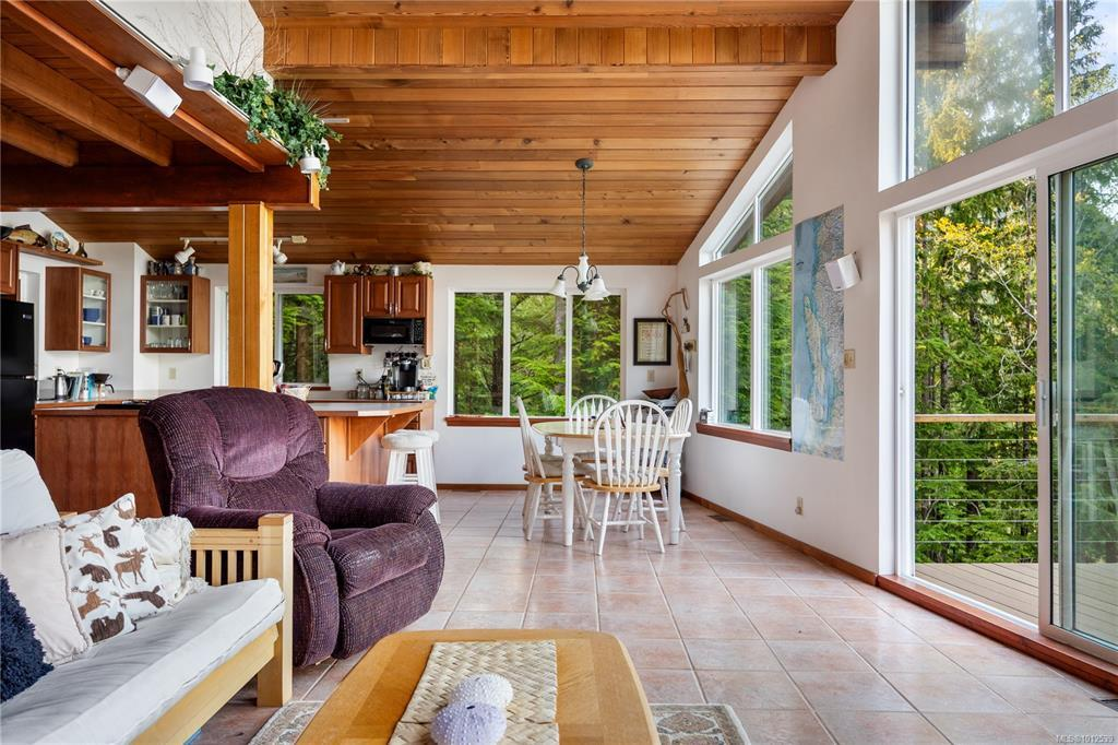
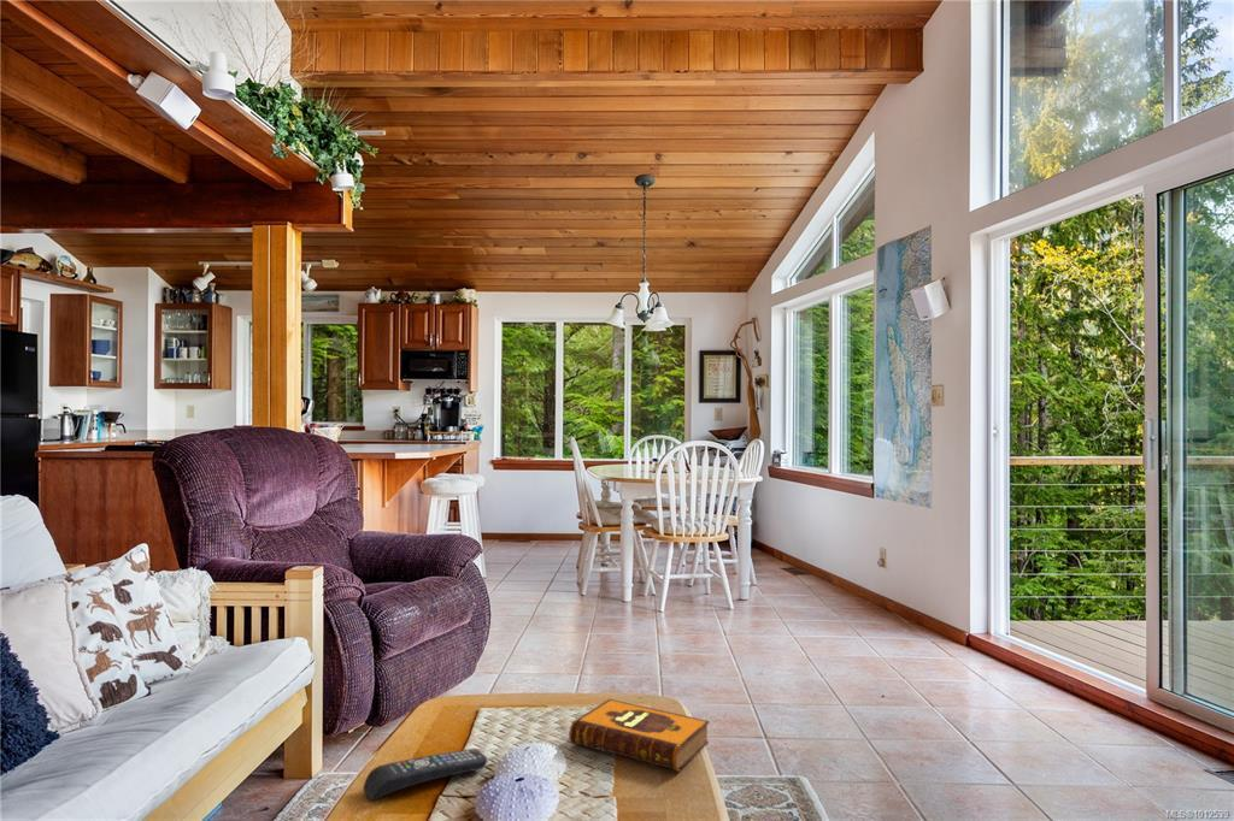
+ remote control (427, 769)
+ hardback book (639, 733)
